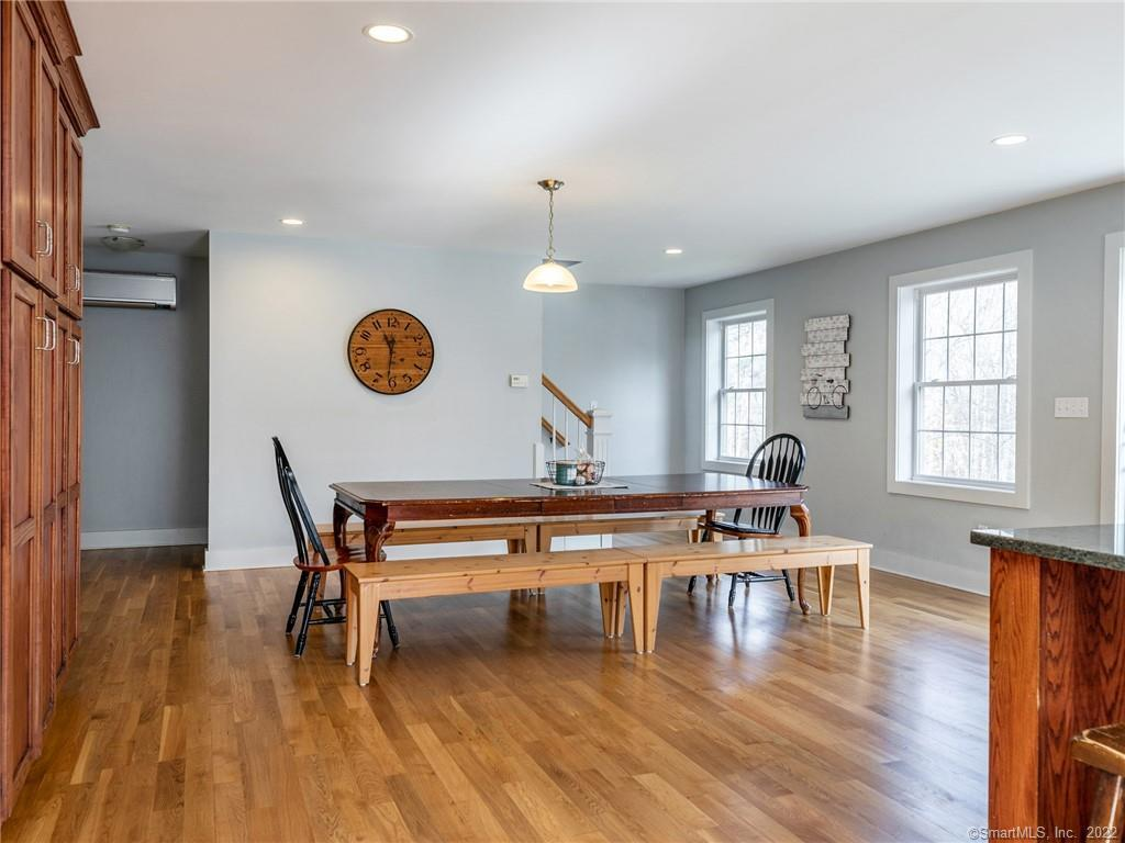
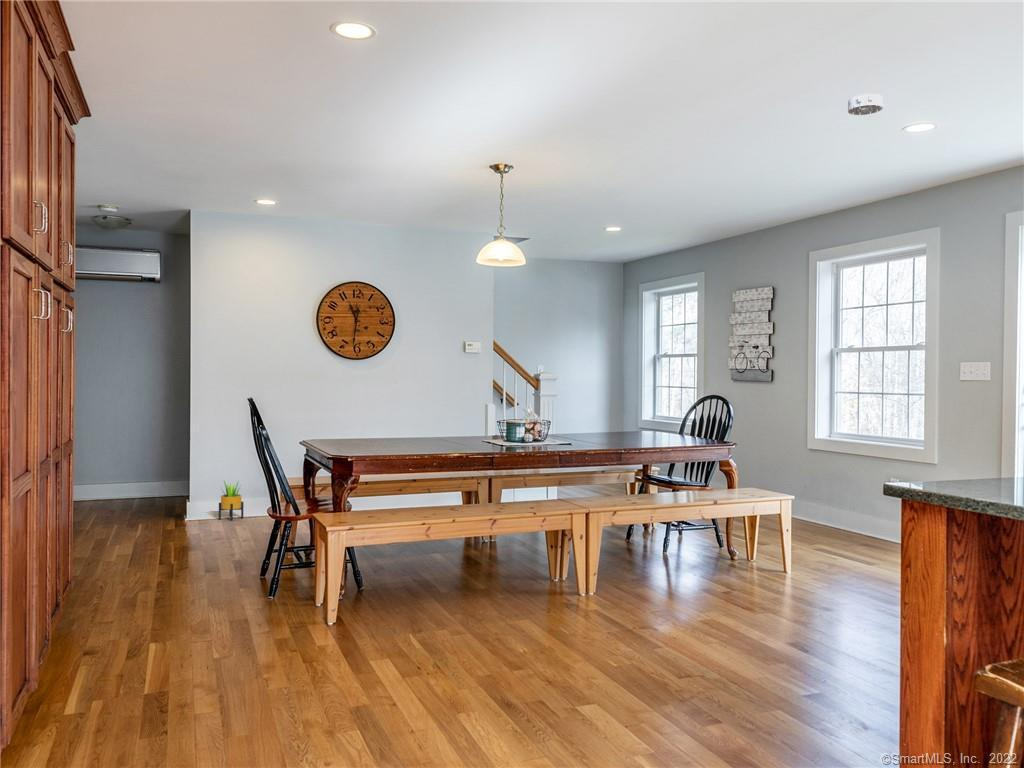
+ smoke detector (865, 103)
+ potted plant (231, 498)
